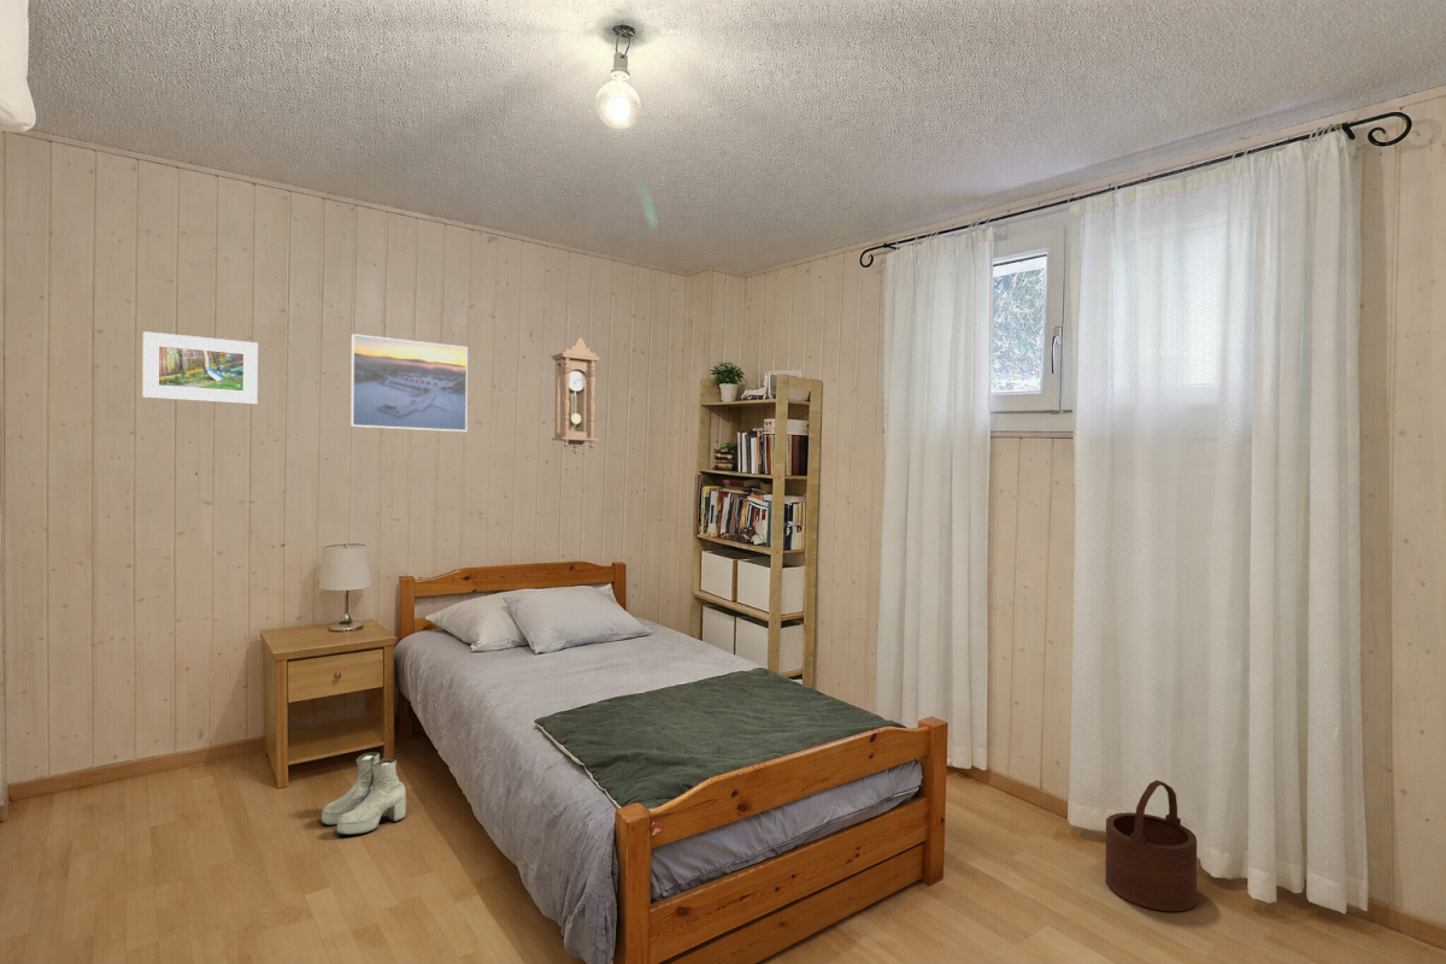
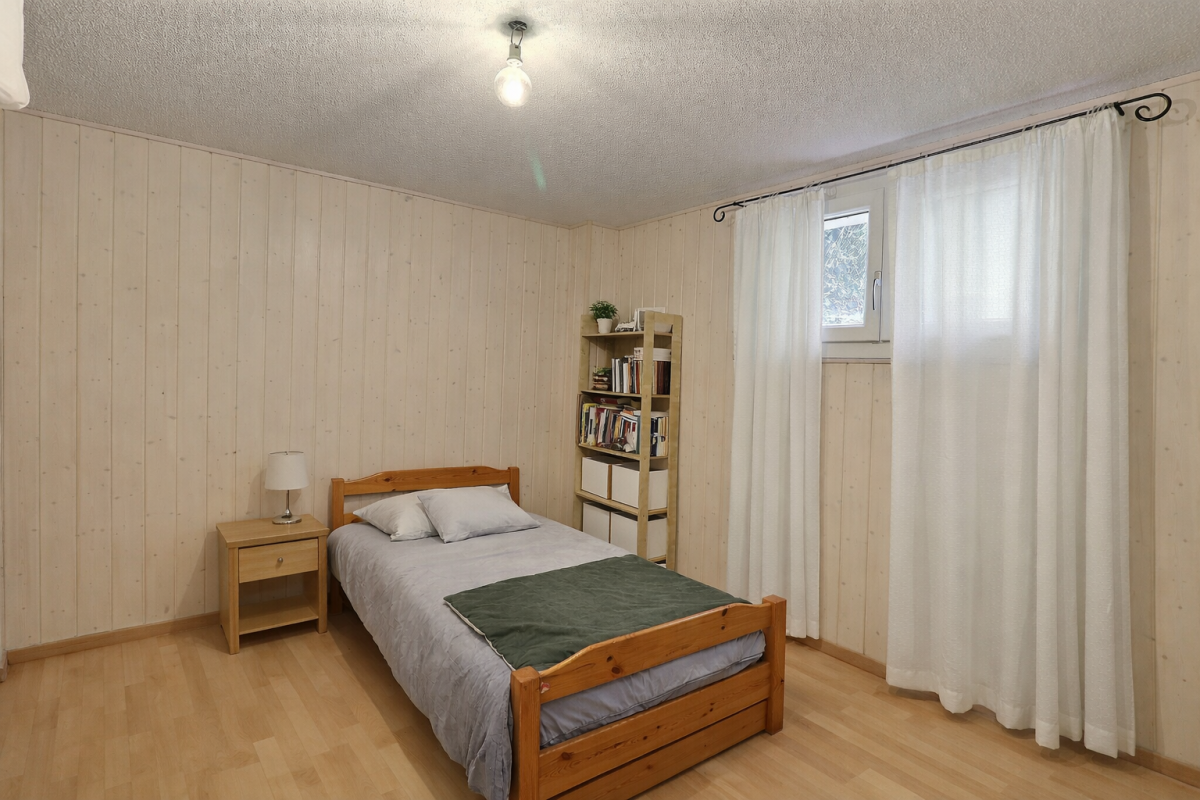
- wooden bucket (1150, 834)
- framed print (201, 369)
- pendulum clock (575, 396)
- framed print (411, 384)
- boots (364, 790)
